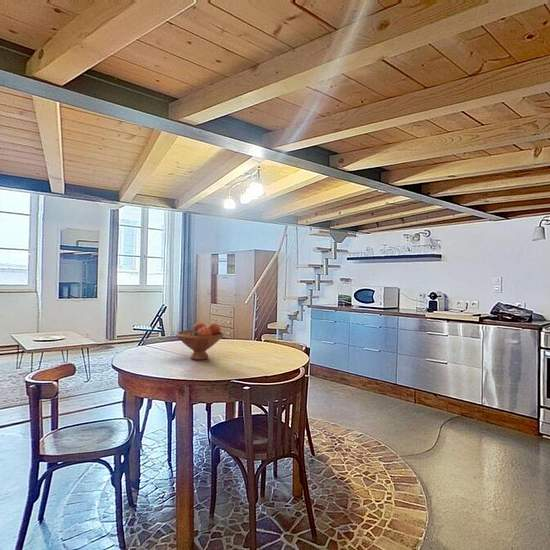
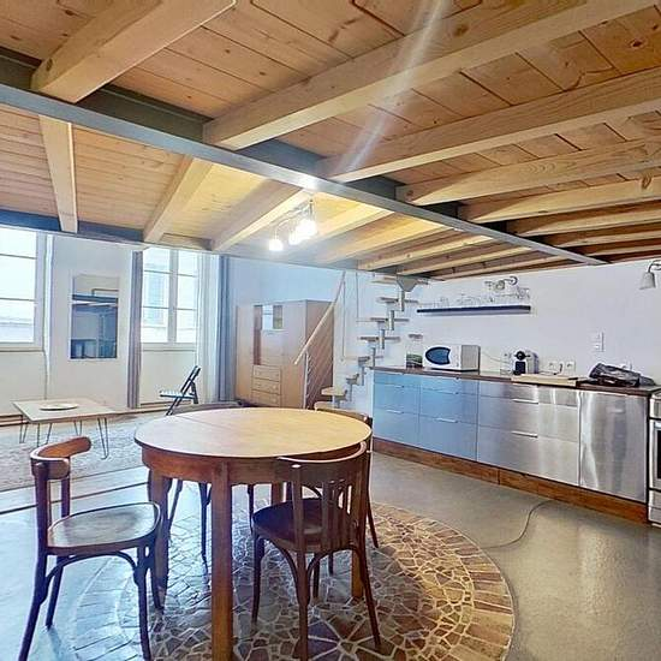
- fruit bowl (199, 341)
